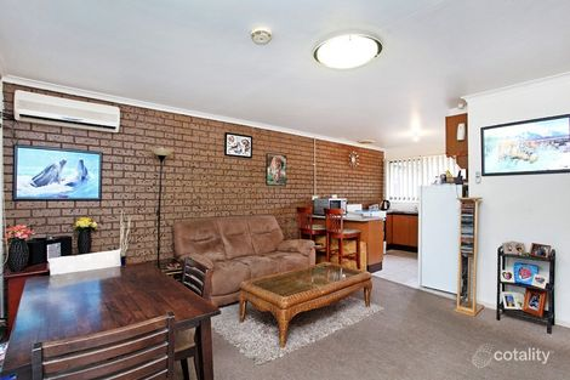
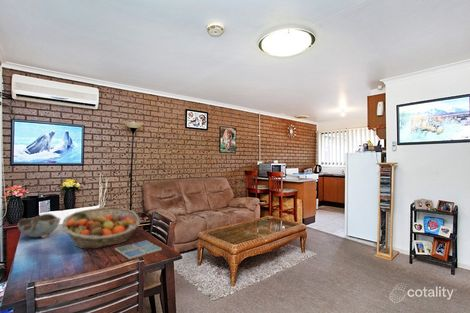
+ fruit basket (103, 226)
+ bowl (39, 226)
+ drink coaster (138, 249)
